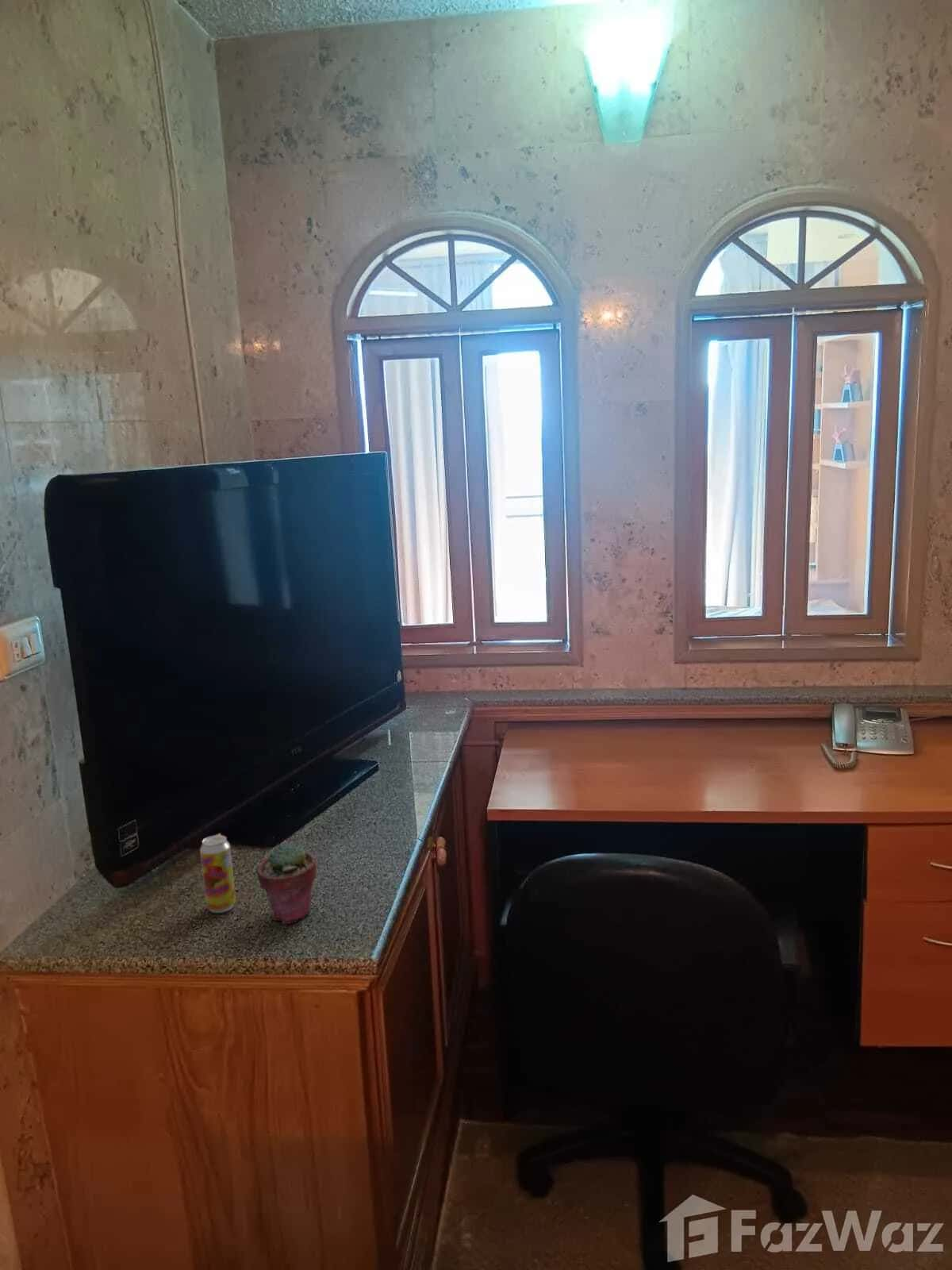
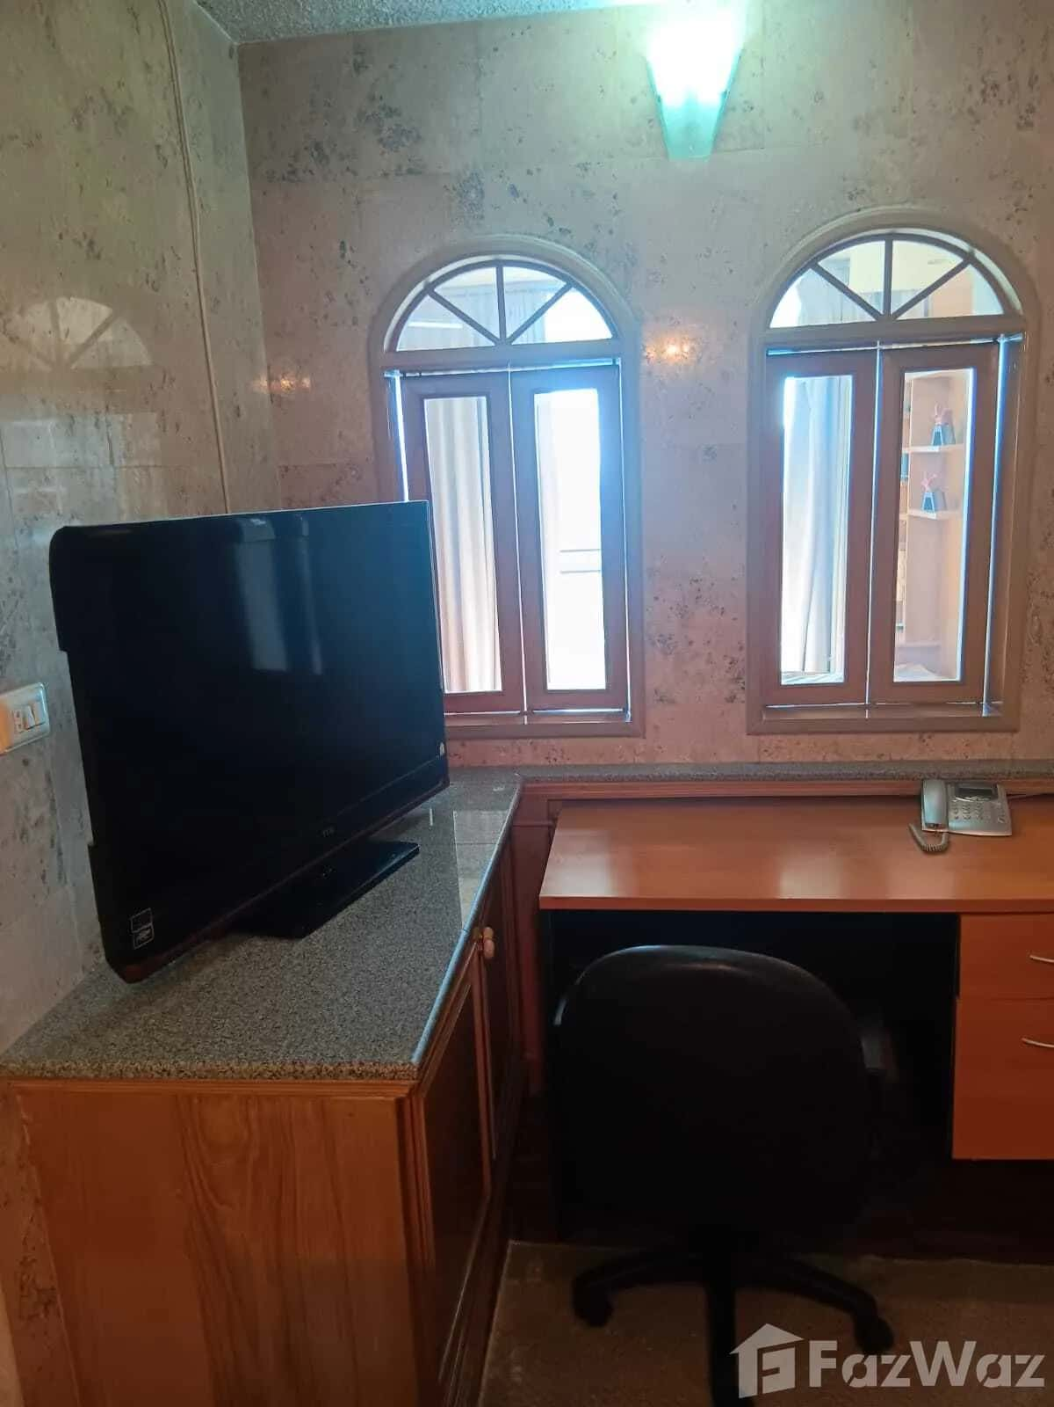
- beverage can (217, 872)
- potted succulent (288, 878)
